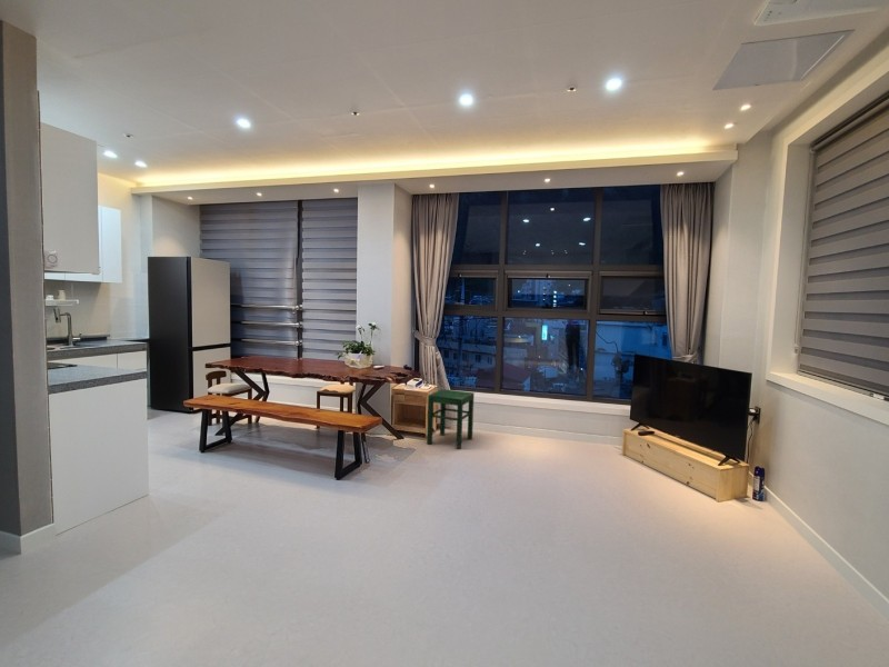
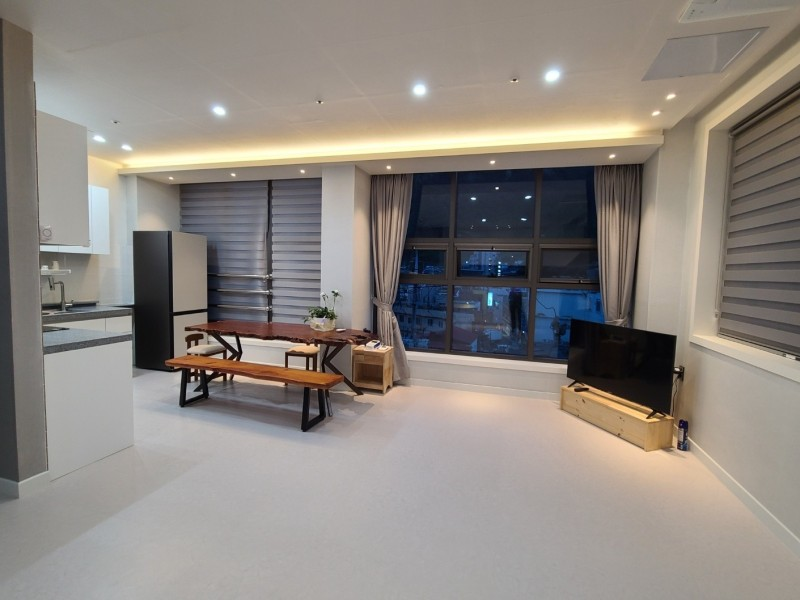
- stool (450, 417)
